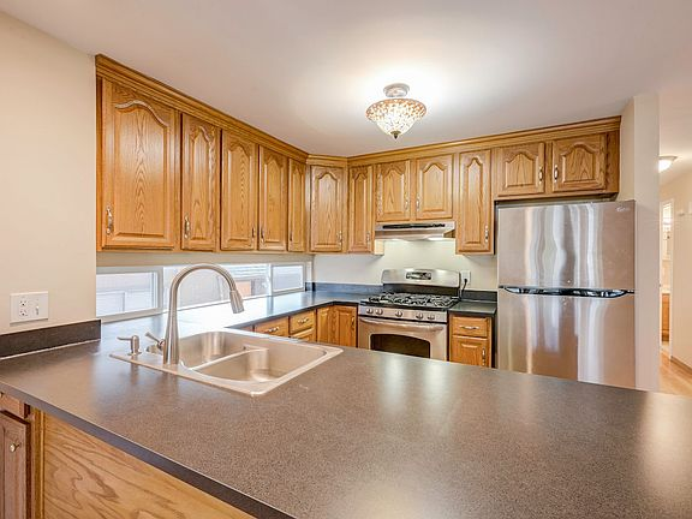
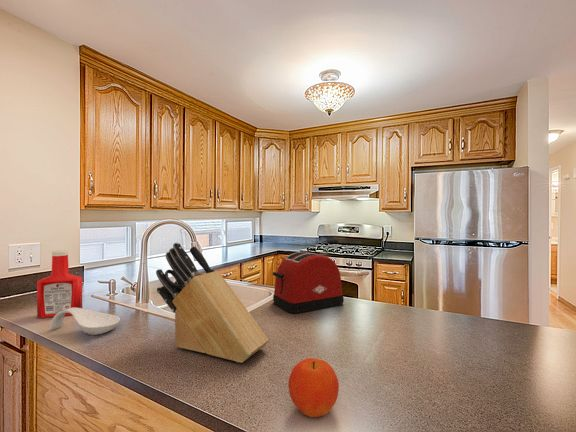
+ spoon rest (84, 320)
+ toaster (306, 278)
+ fruit (313, 385)
+ knife block (209, 294)
+ soap bottle (60, 282)
